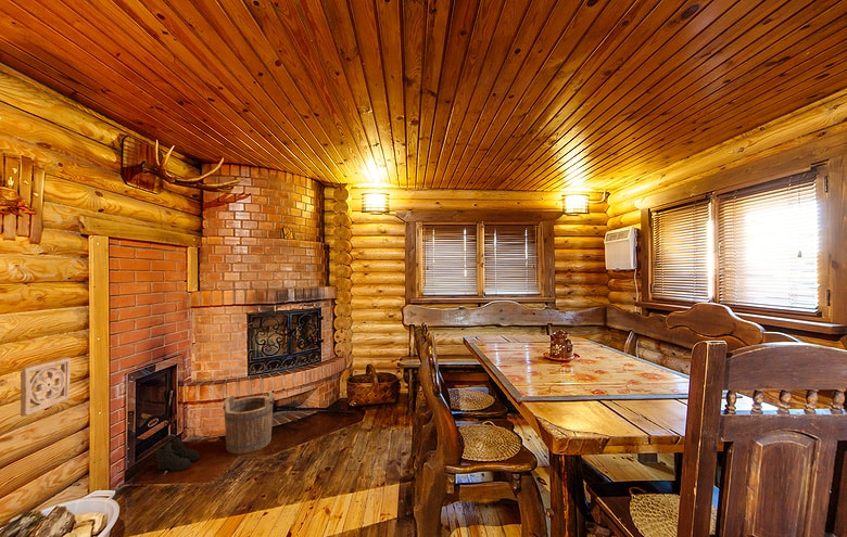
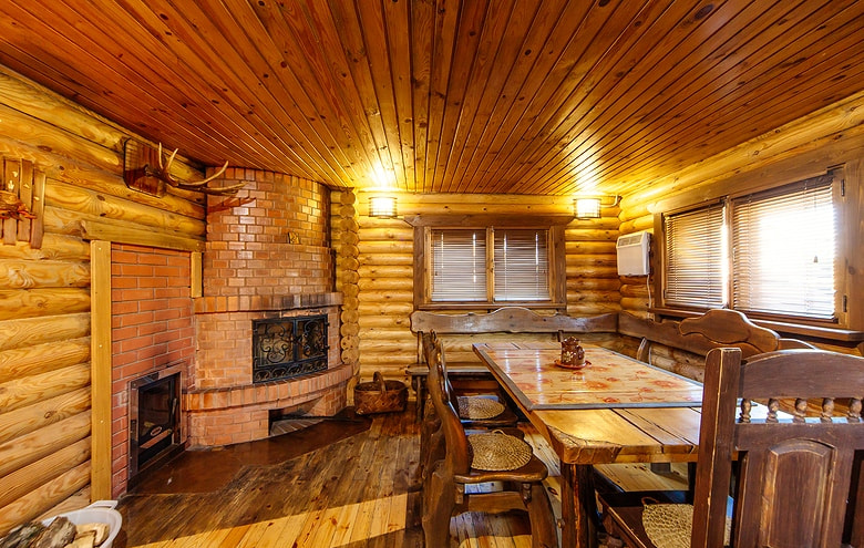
- wooden bucket (249, 420)
- boots (178, 451)
- wall ornament (47, 385)
